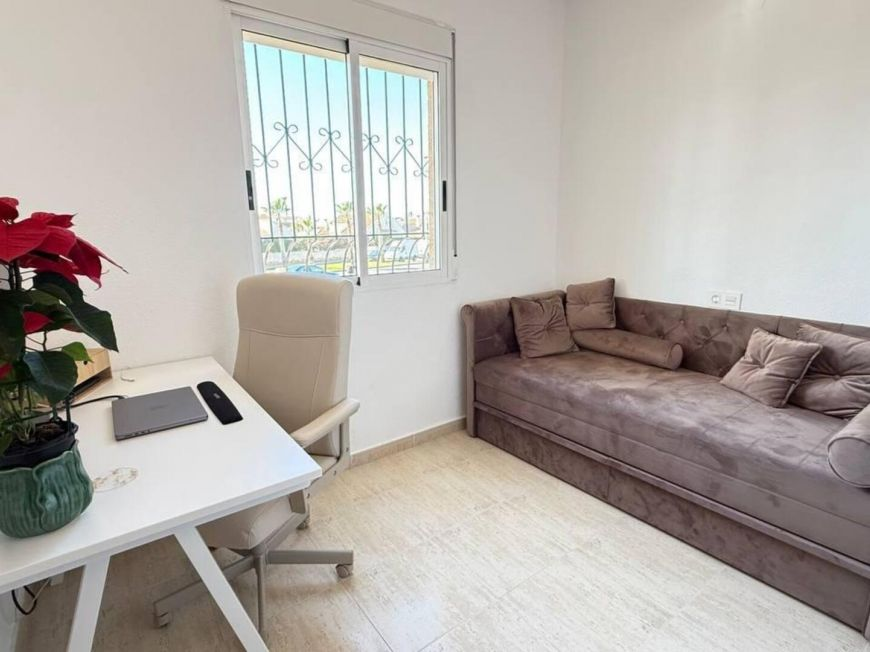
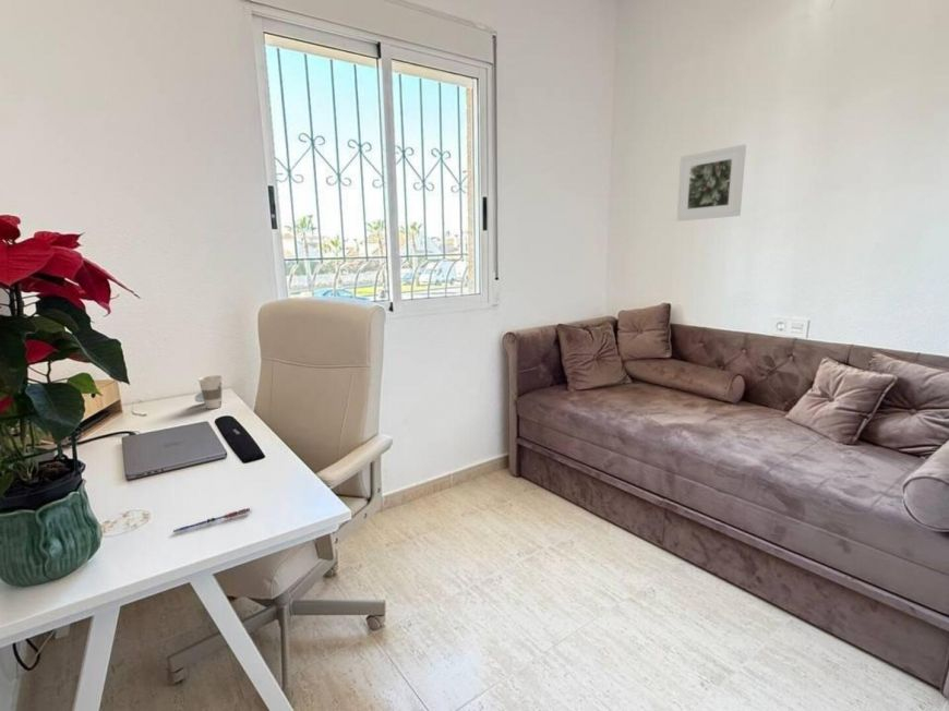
+ cup (208, 390)
+ pen (213, 519)
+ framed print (709, 184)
